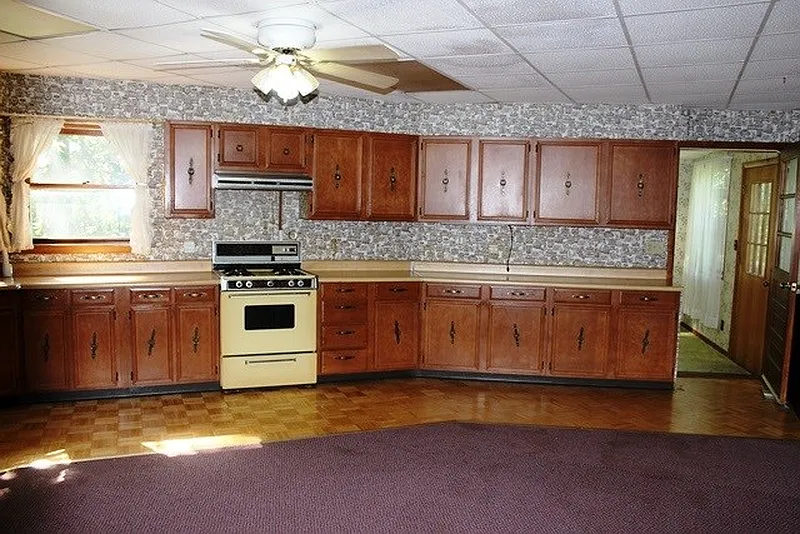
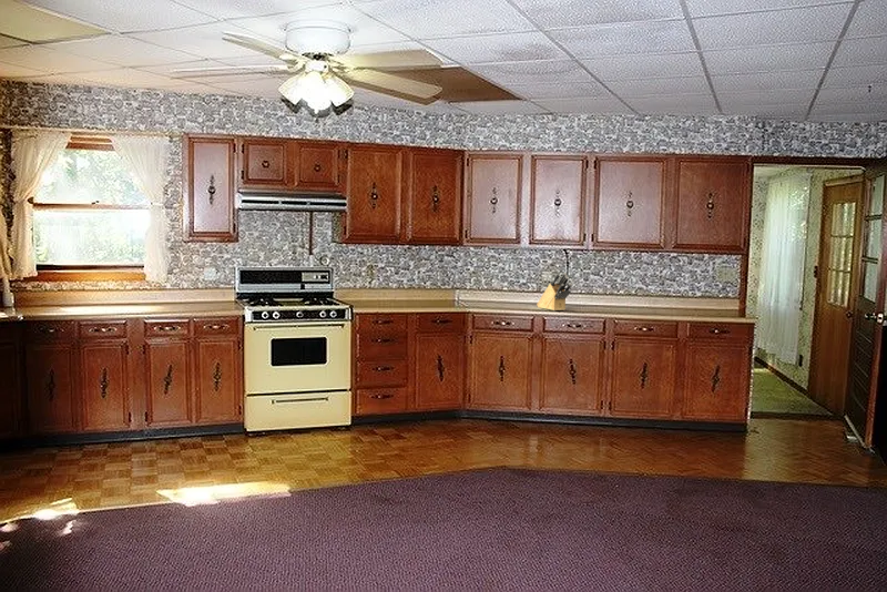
+ knife block (554, 290)
